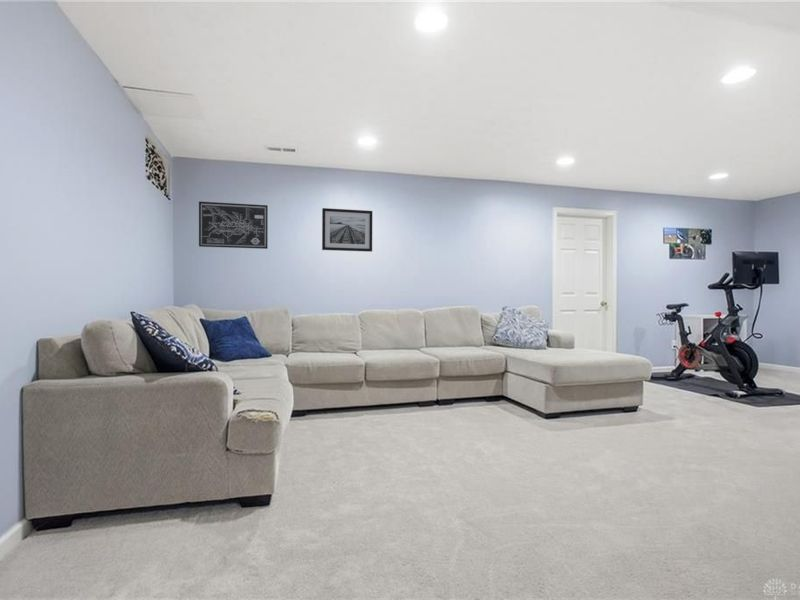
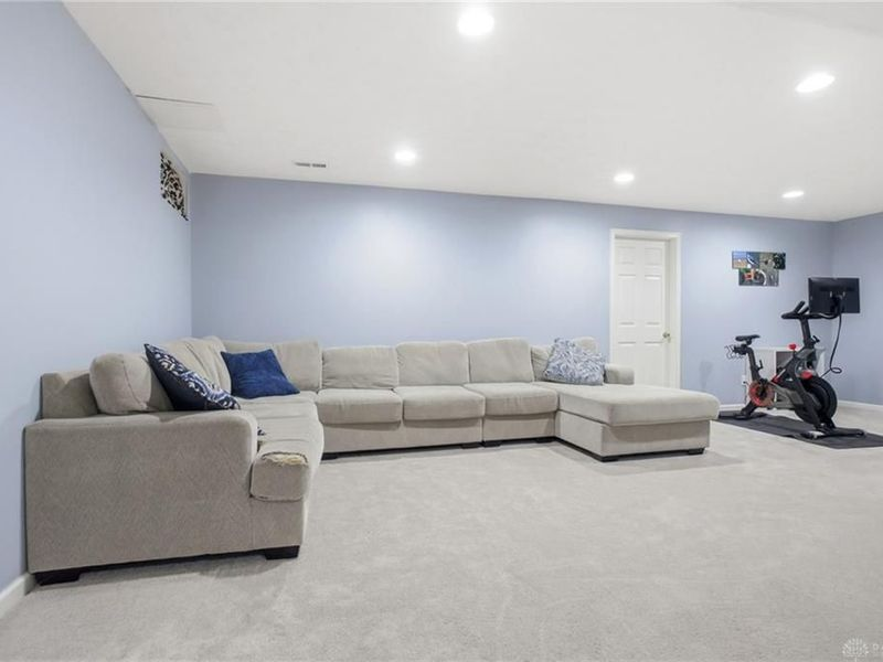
- wall art (347, 230)
- wall art (234, 225)
